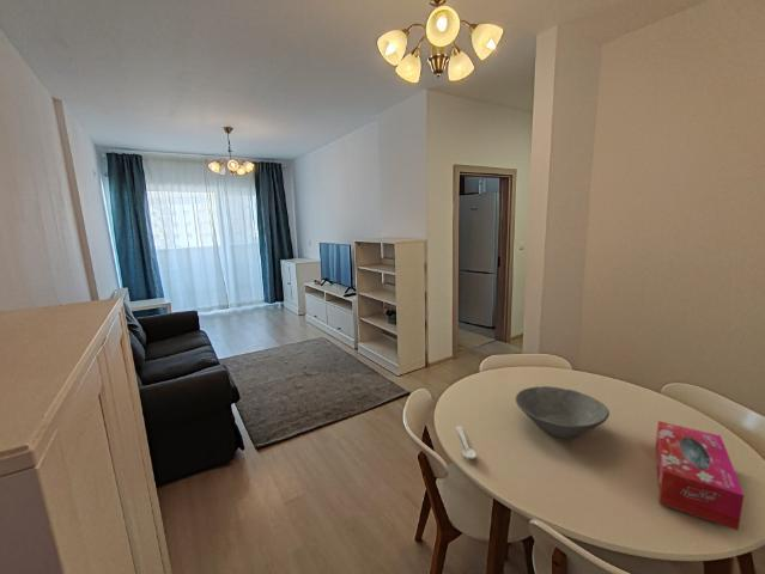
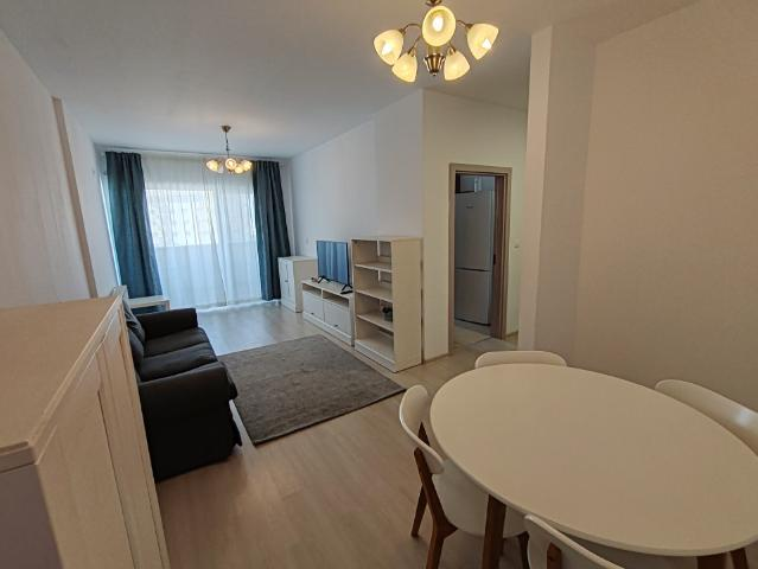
- tissue box (692, 466)
- bowl (559, 414)
- spoon (463, 440)
